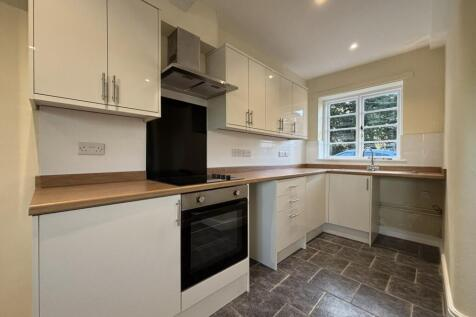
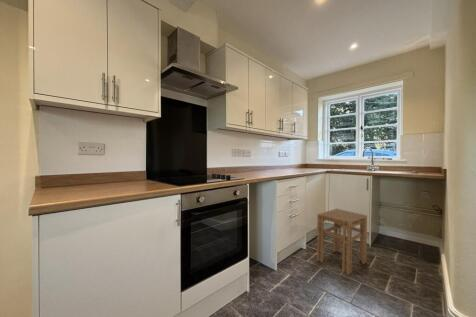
+ stool (341, 238)
